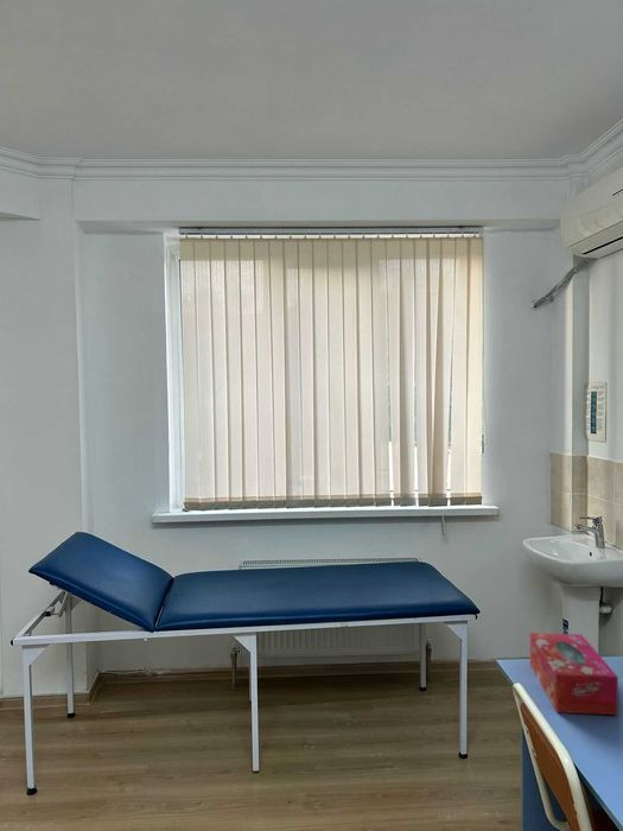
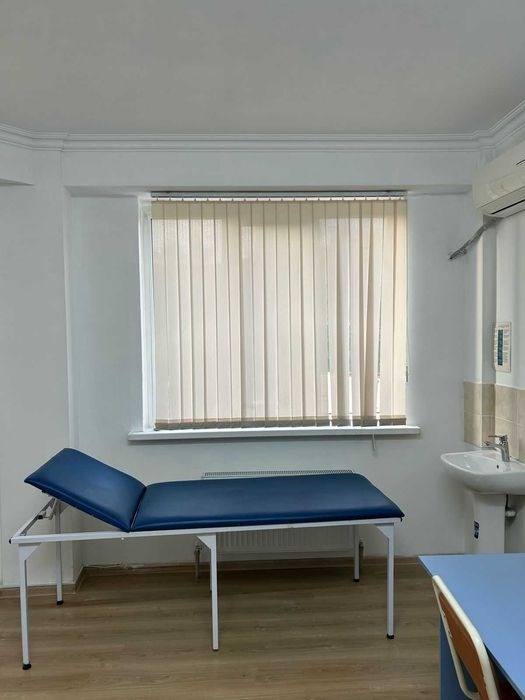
- tissue box (570, 670)
